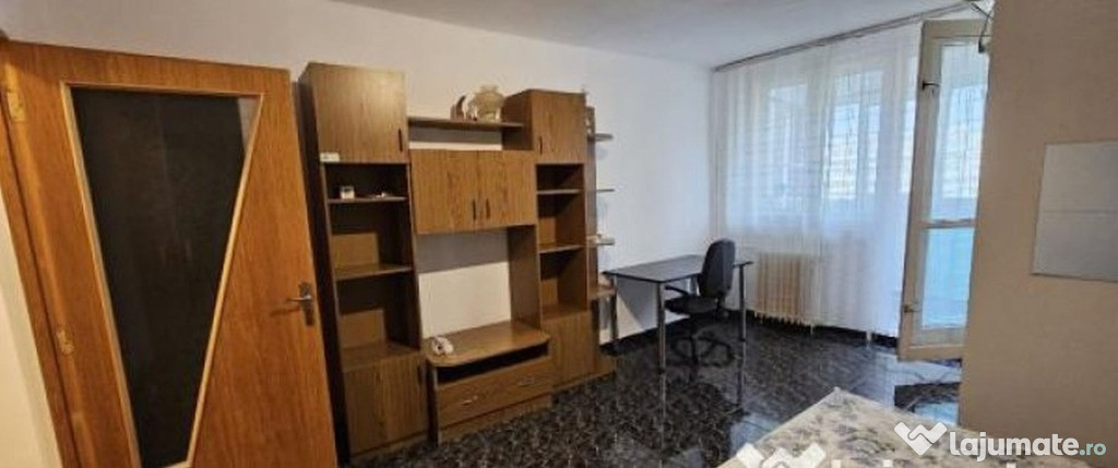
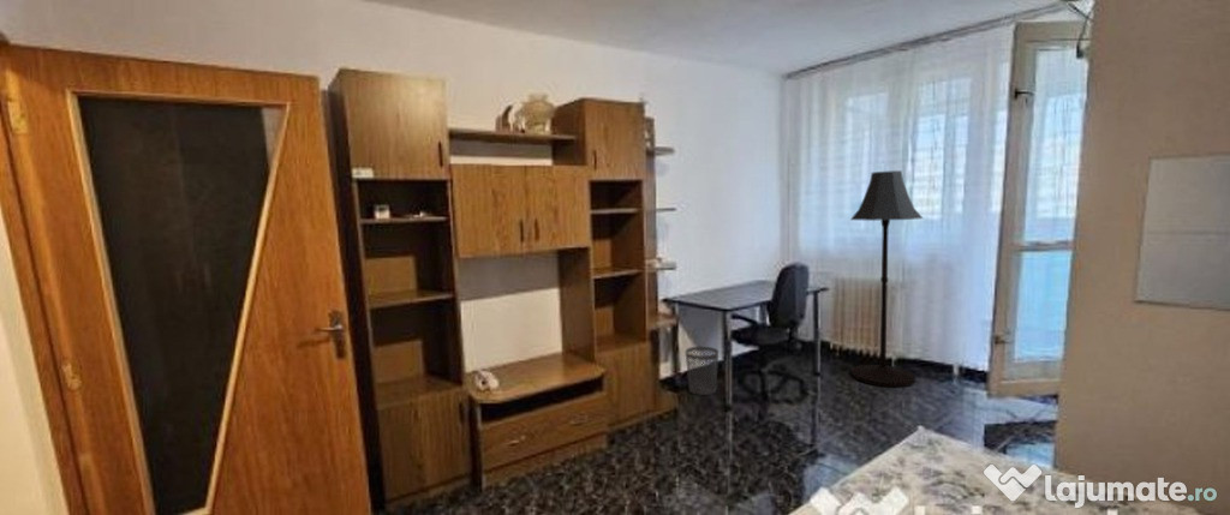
+ wastebasket (701, 371)
+ floor lamp (884, 276)
